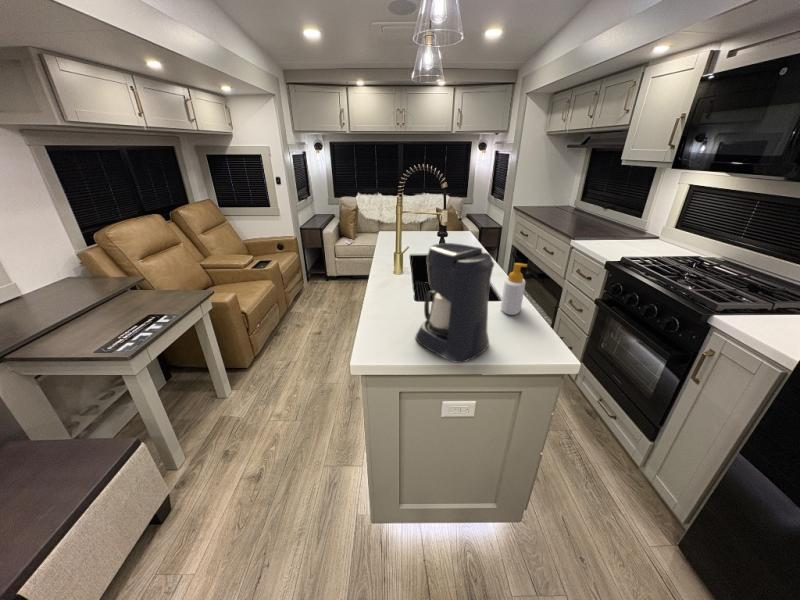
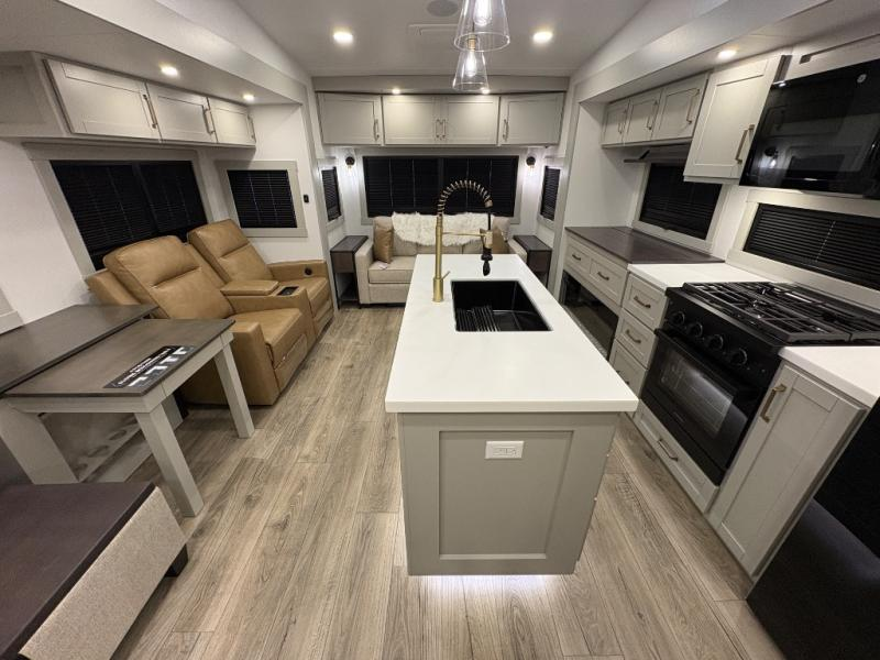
- coffee maker (454, 299)
- soap bottle (514, 287)
